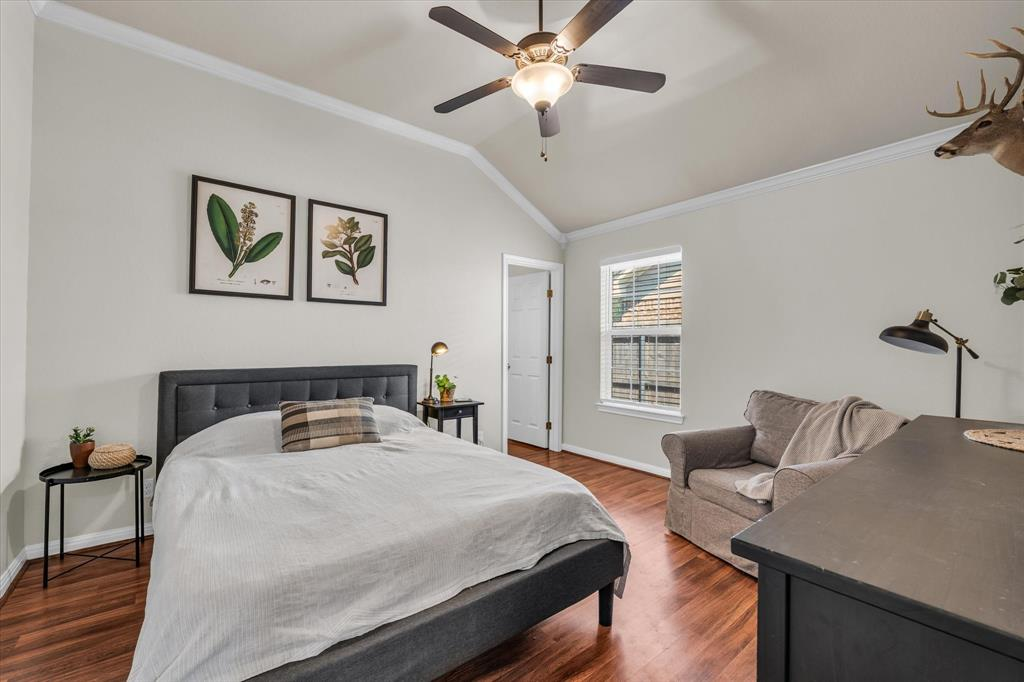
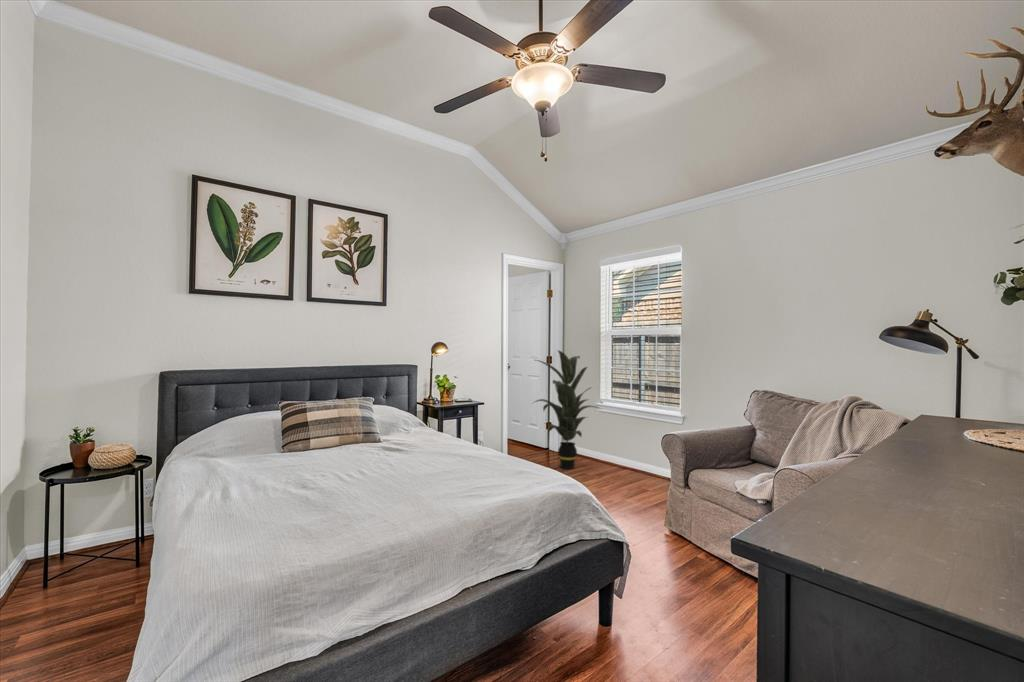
+ indoor plant (563, 408)
